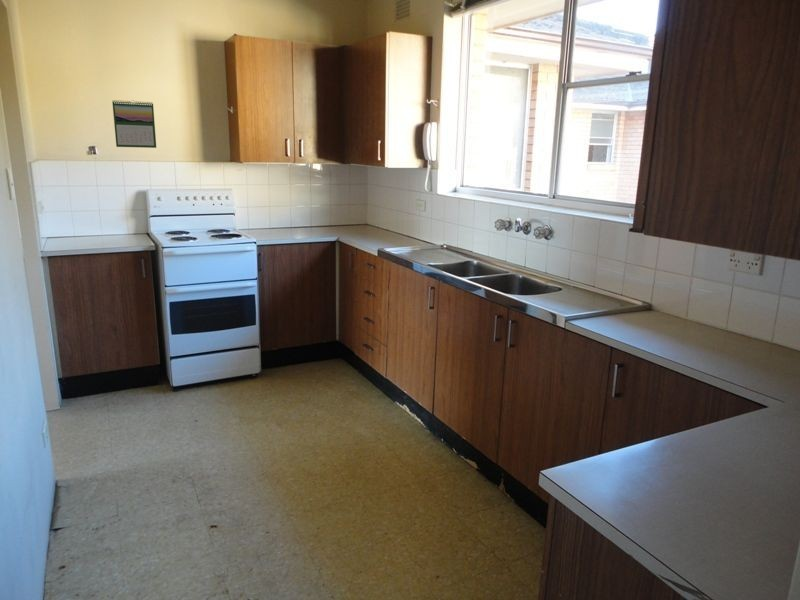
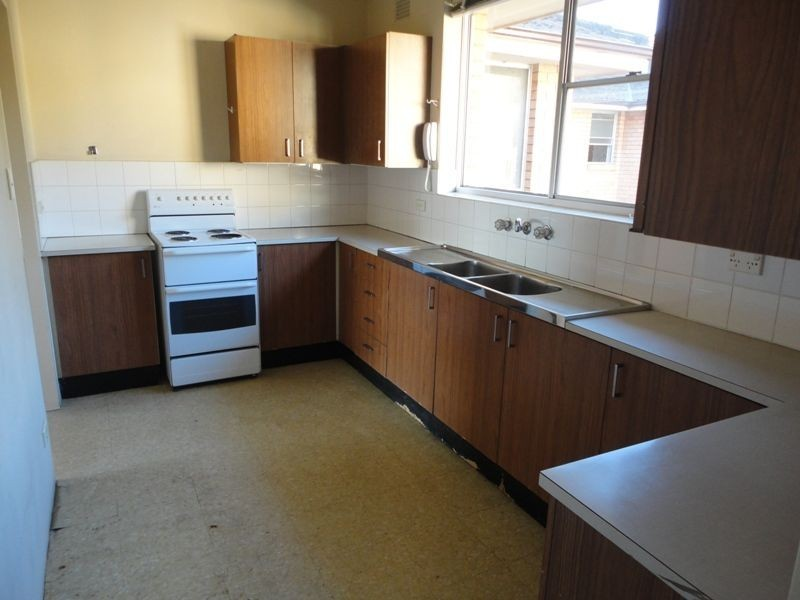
- calendar (134, 124)
